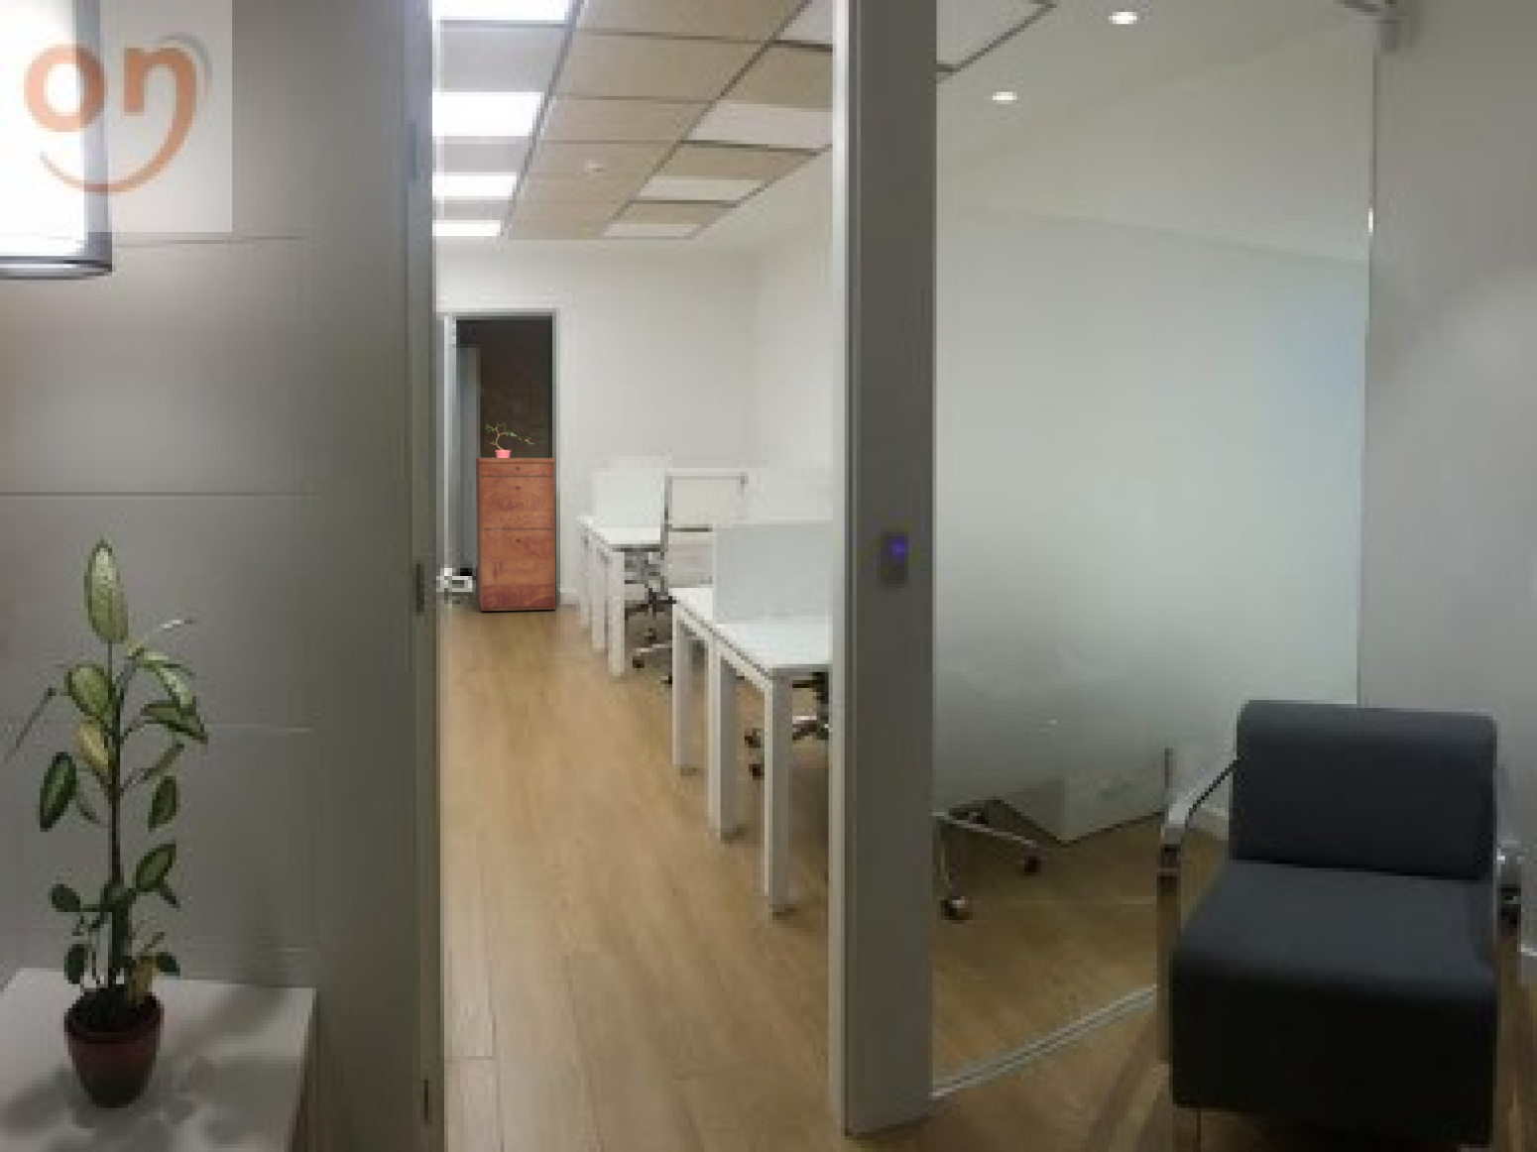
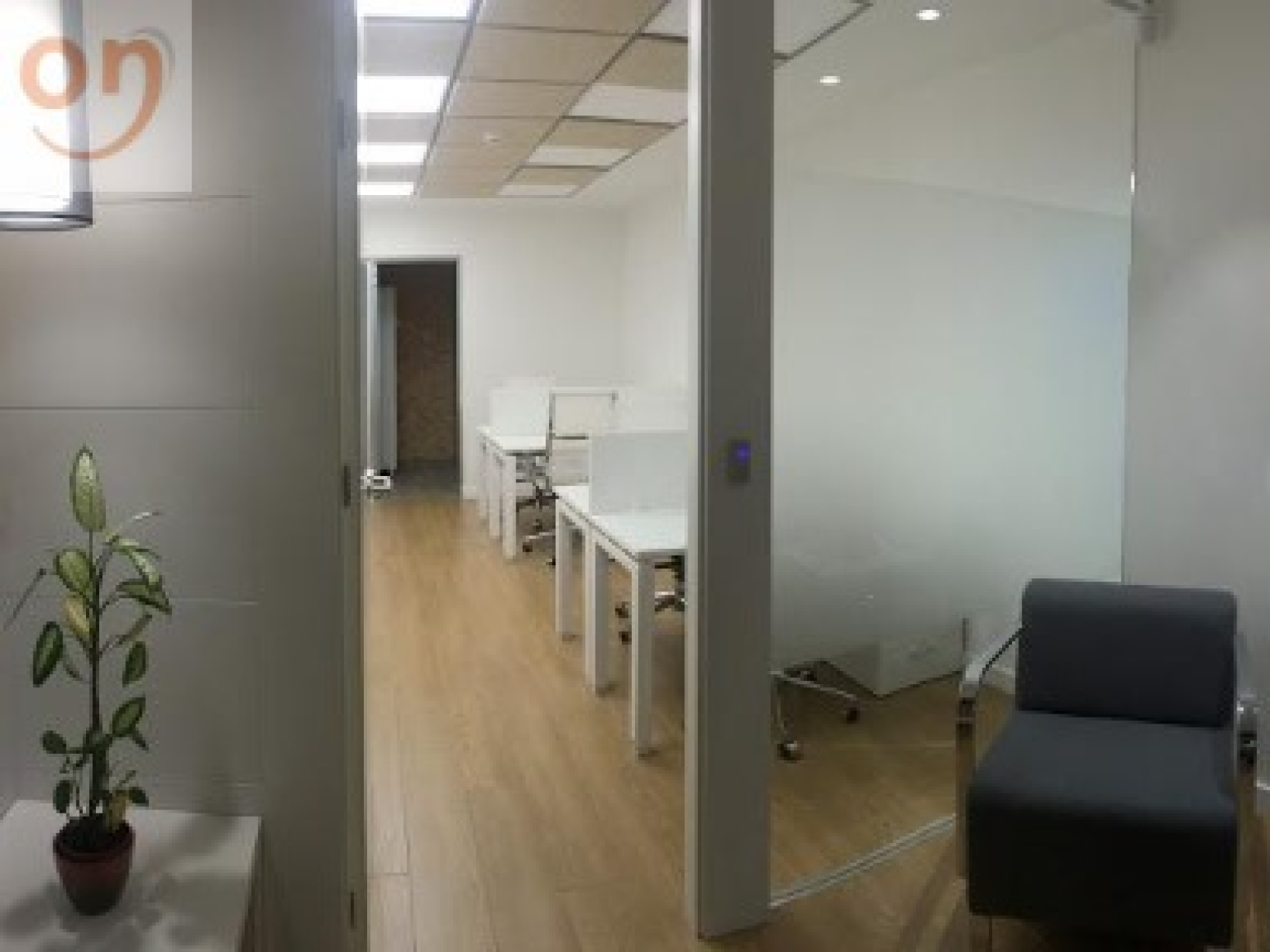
- potted plant (507, 436)
- filing cabinet (514, 531)
